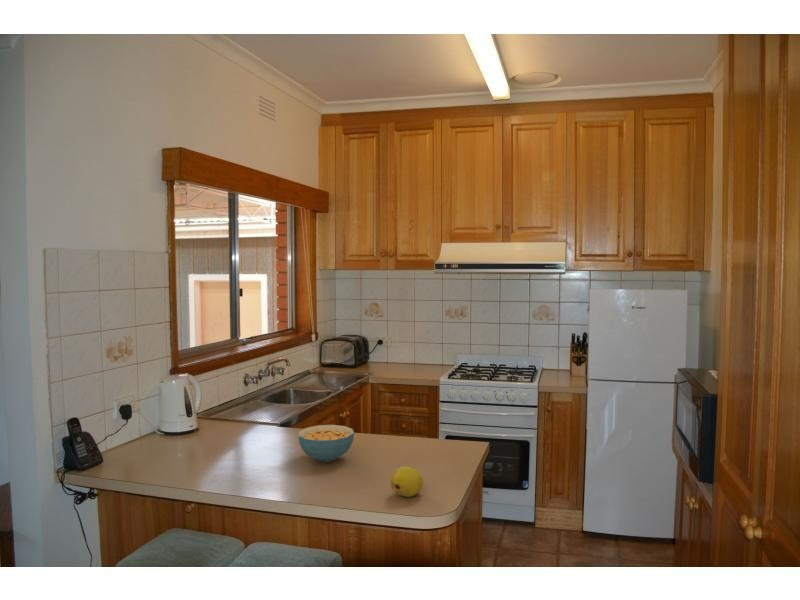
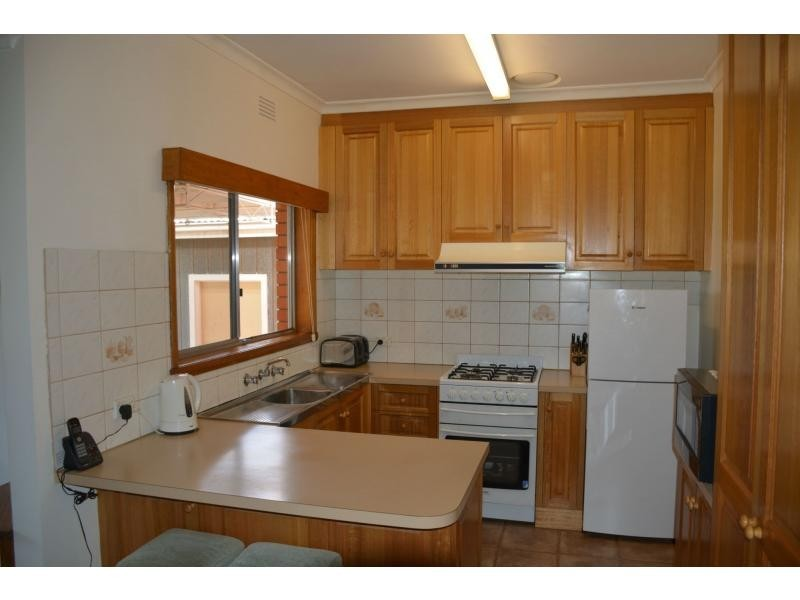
- cereal bowl (326, 445)
- fruit (405, 481)
